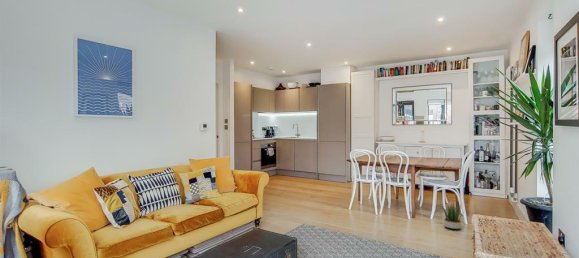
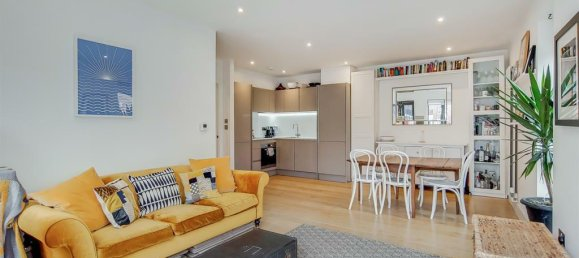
- potted plant (452, 215)
